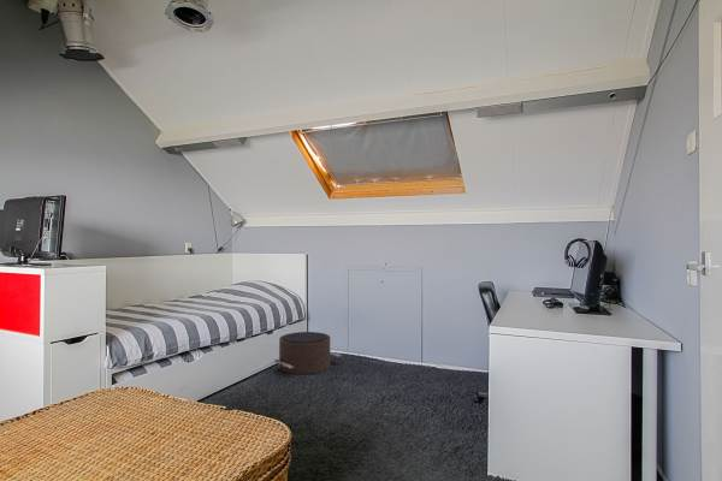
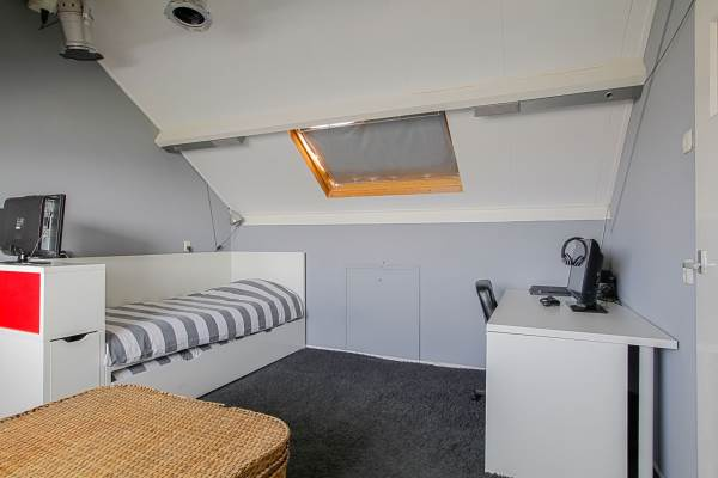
- pouf (306, 351)
